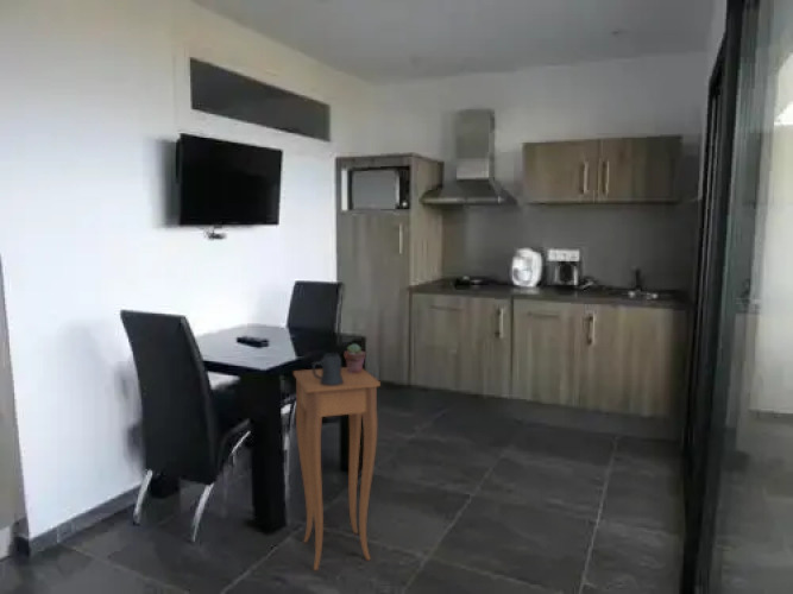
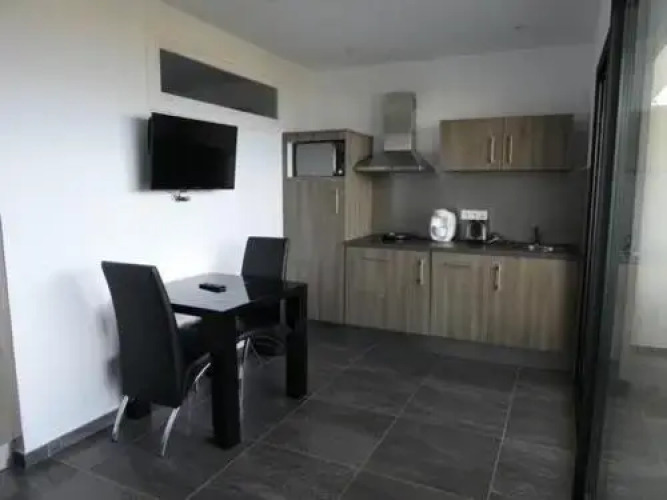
- side table (350, 465)
- mug (327, 368)
- potted succulent (354, 356)
